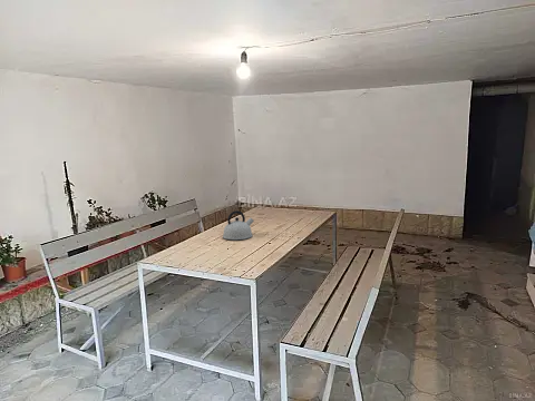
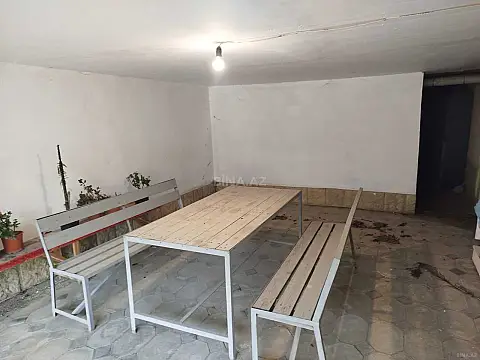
- kettle (239, 223)
